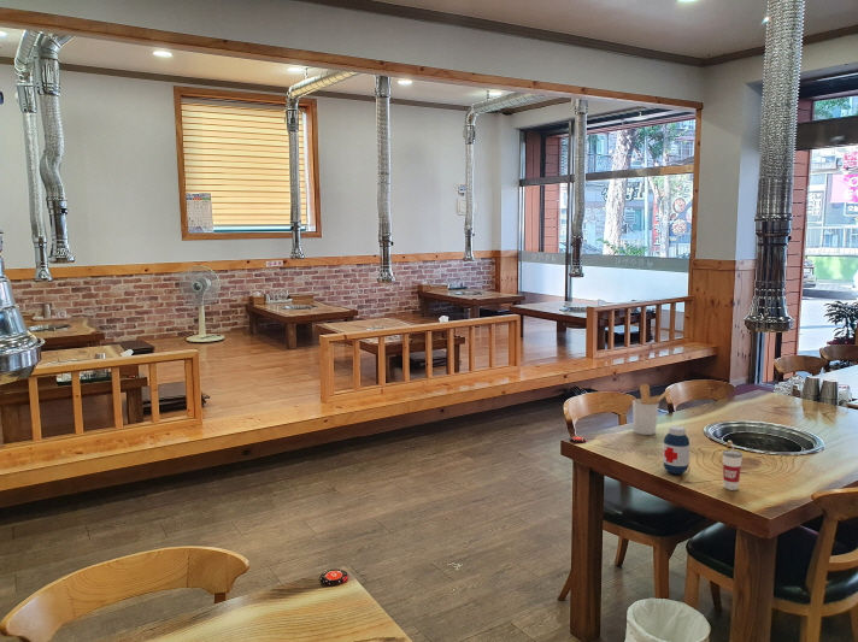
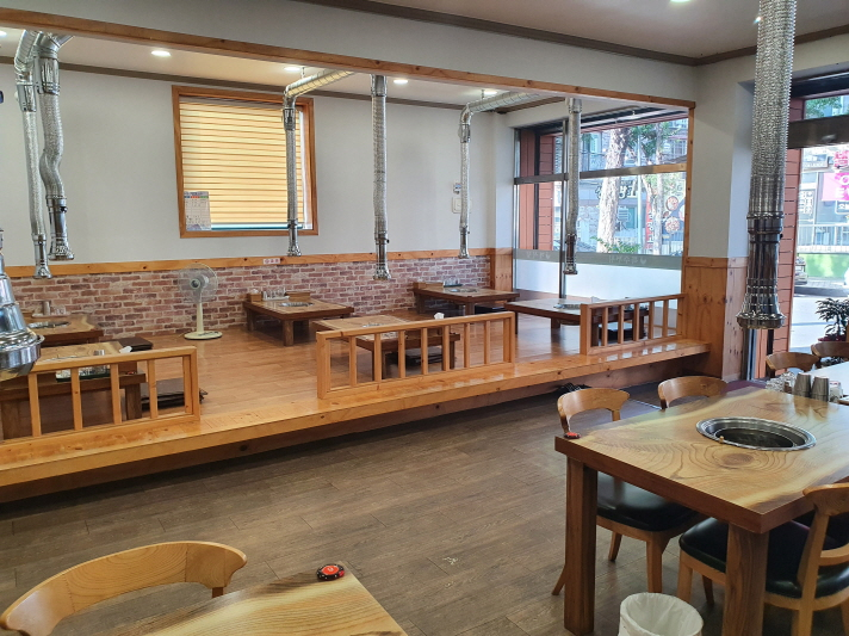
- medicine bottle (676, 449)
- cup (731, 464)
- utensil holder (652, 410)
